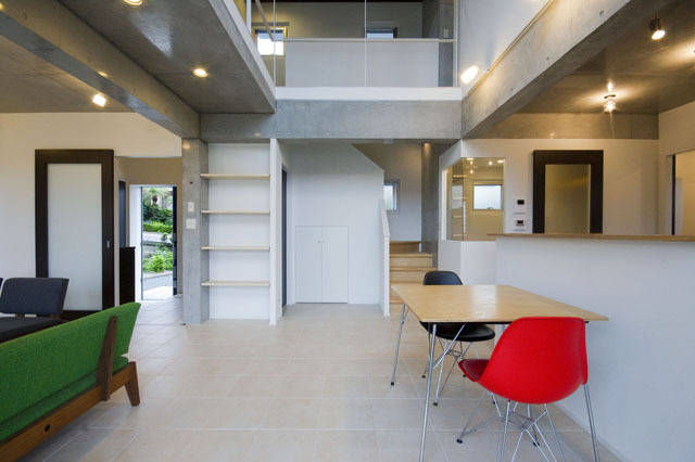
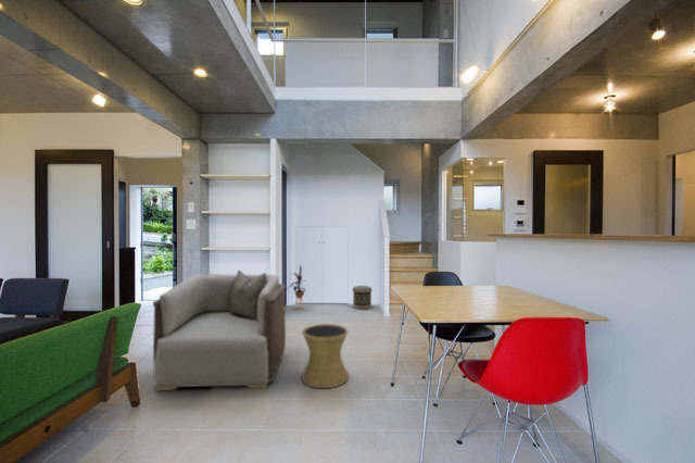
+ house plant (296, 287)
+ armchair (227, 321)
+ basket (362, 296)
+ side table (325, 353)
